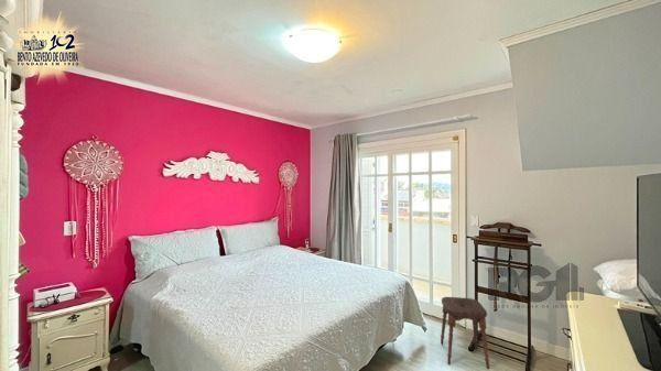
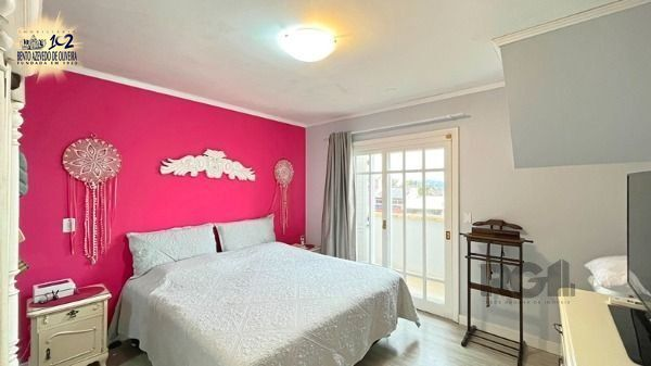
- stool (454, 326)
